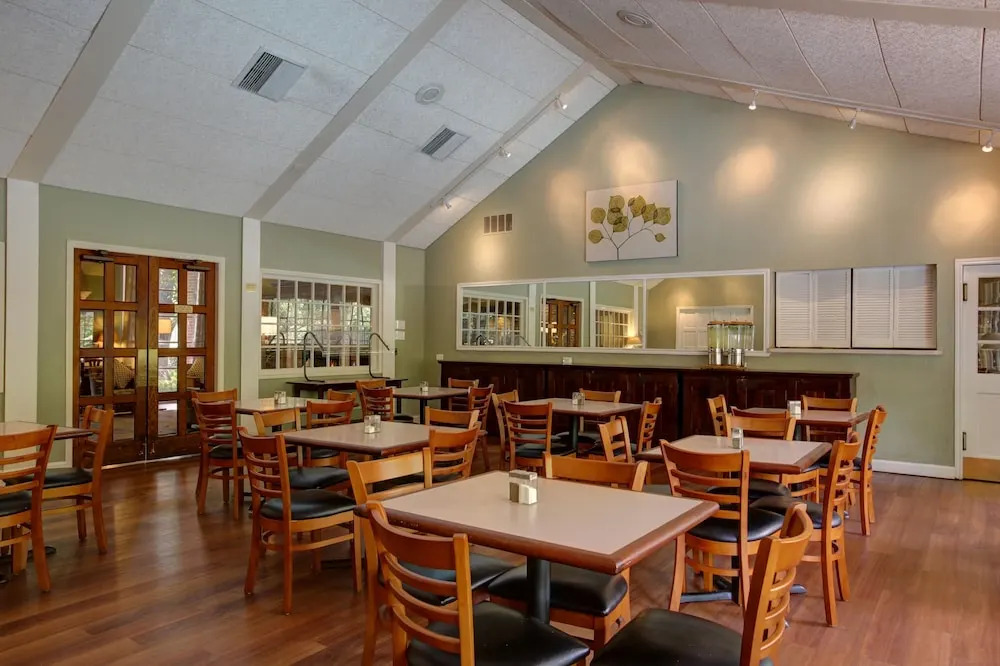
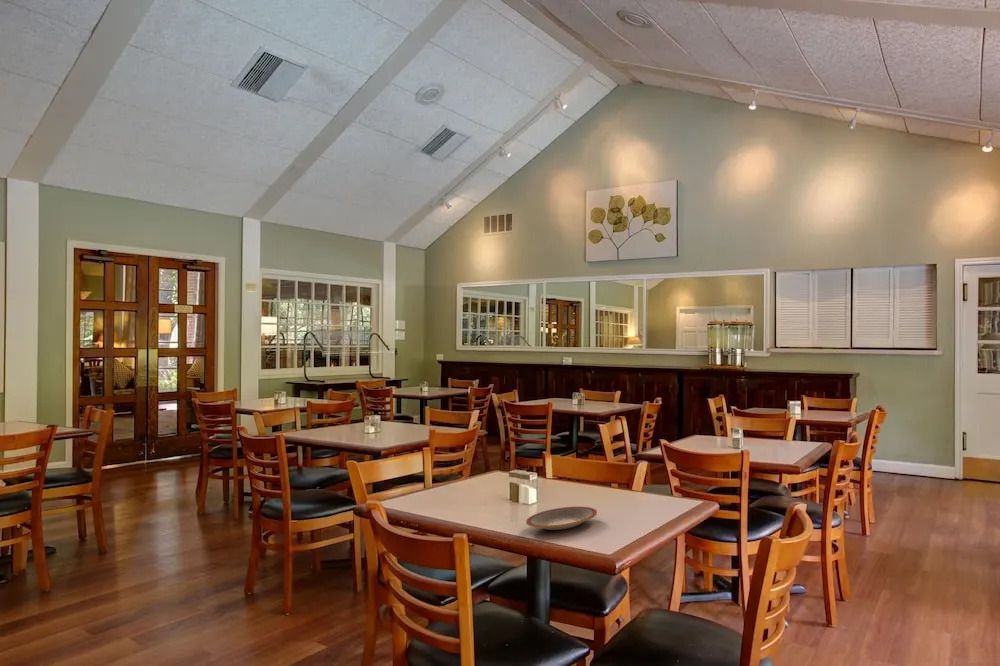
+ plate (562, 520)
